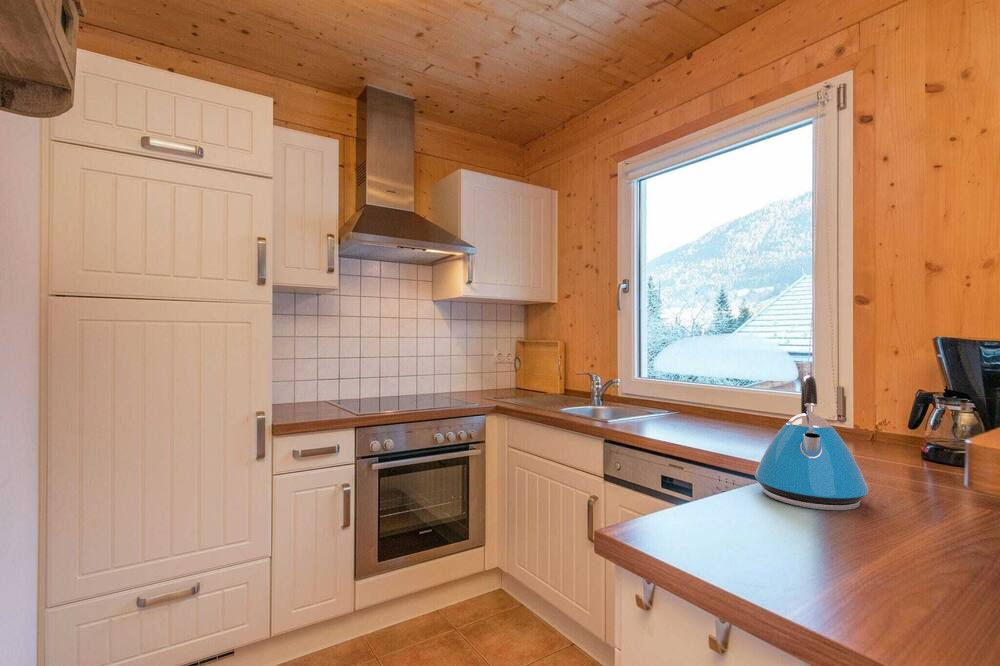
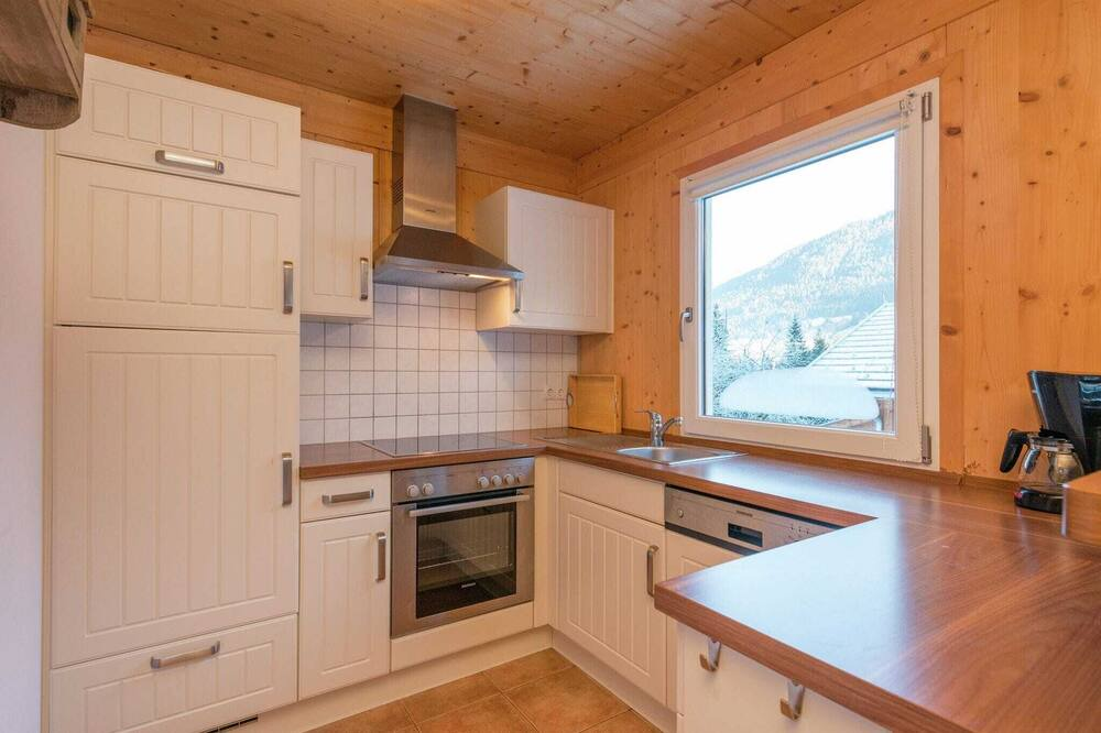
- kettle (808, 435)
